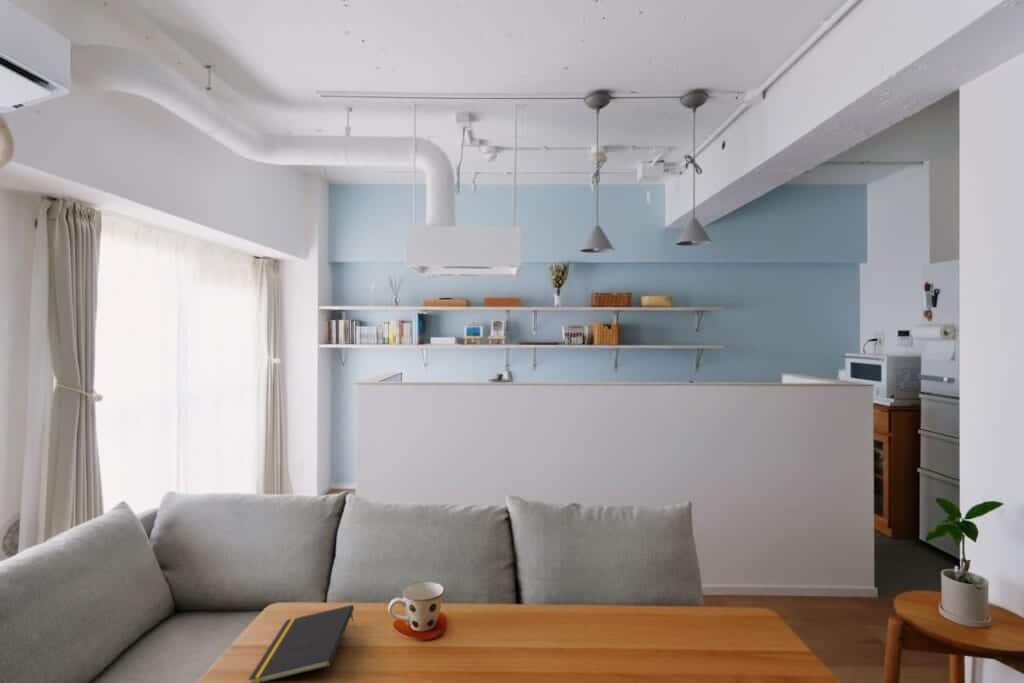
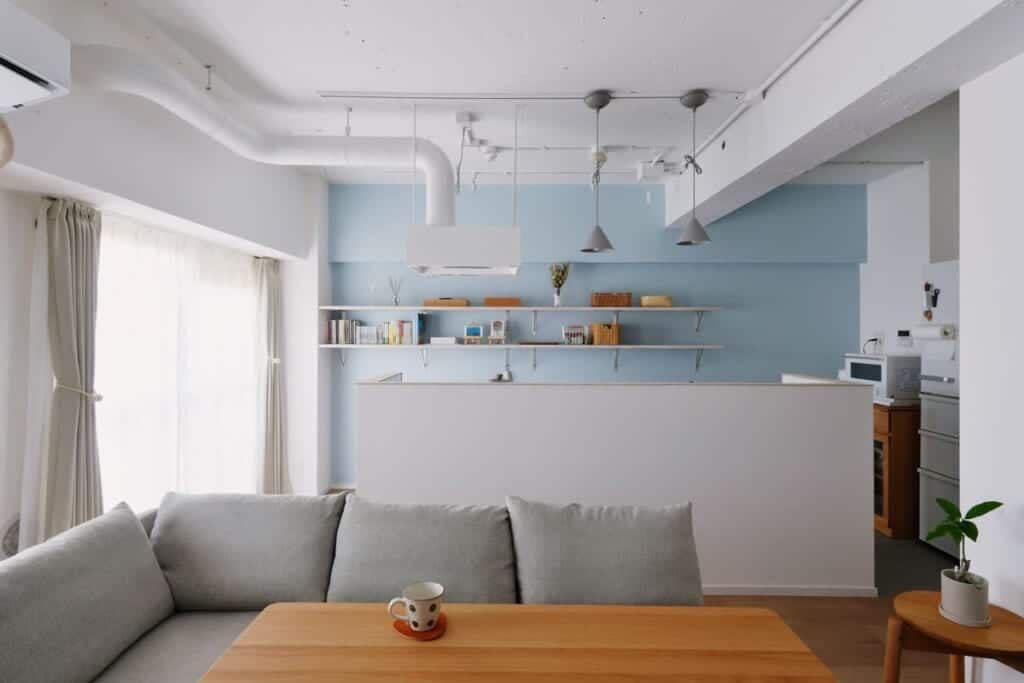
- notepad (306, 641)
